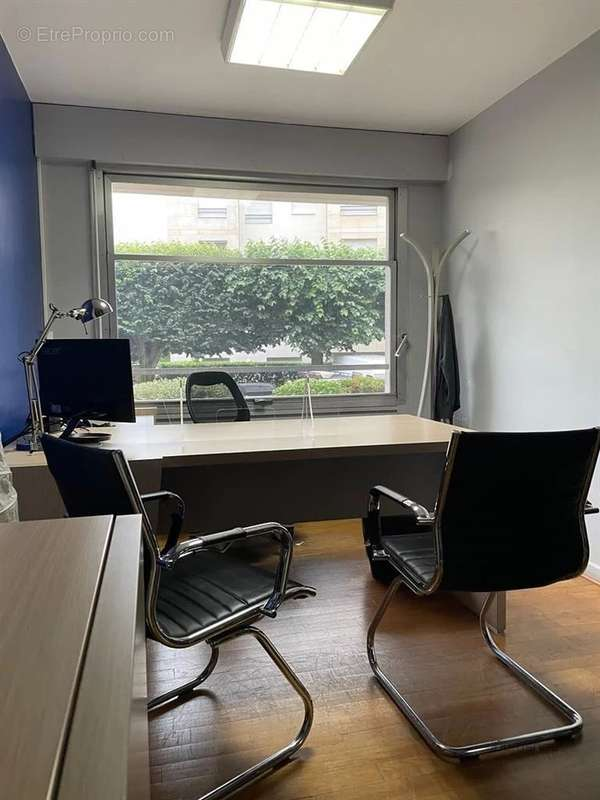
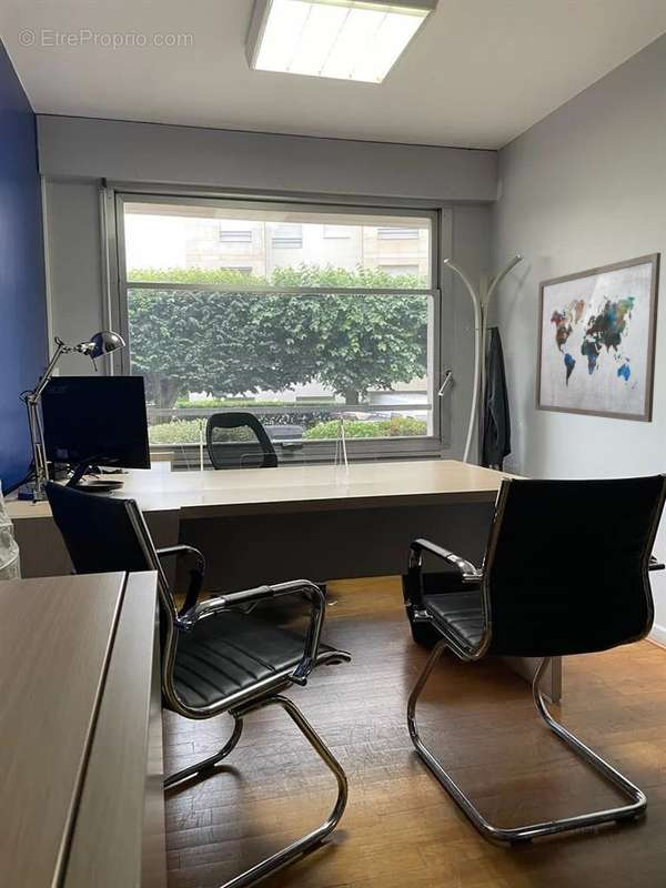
+ wall art (588, 343)
